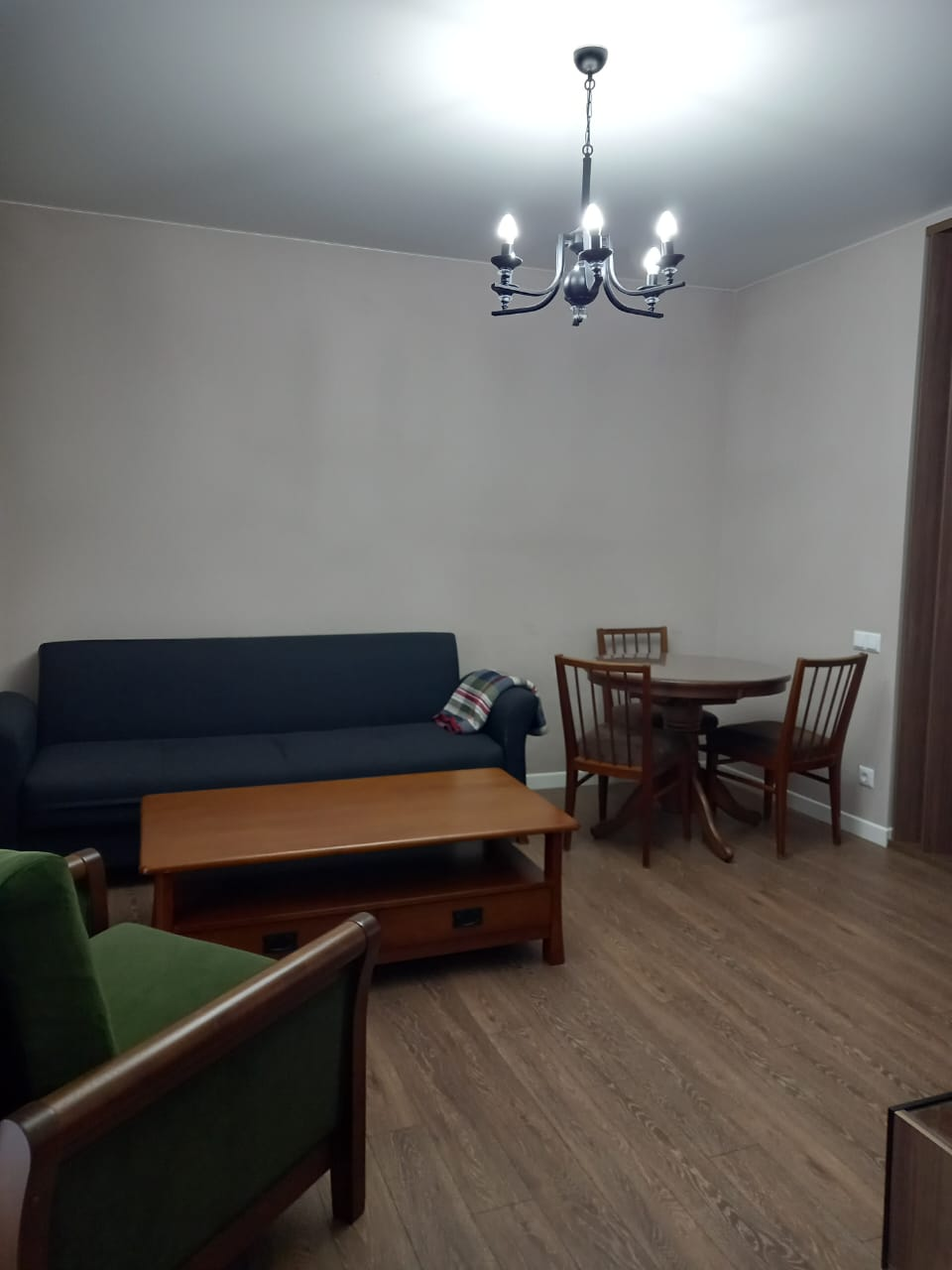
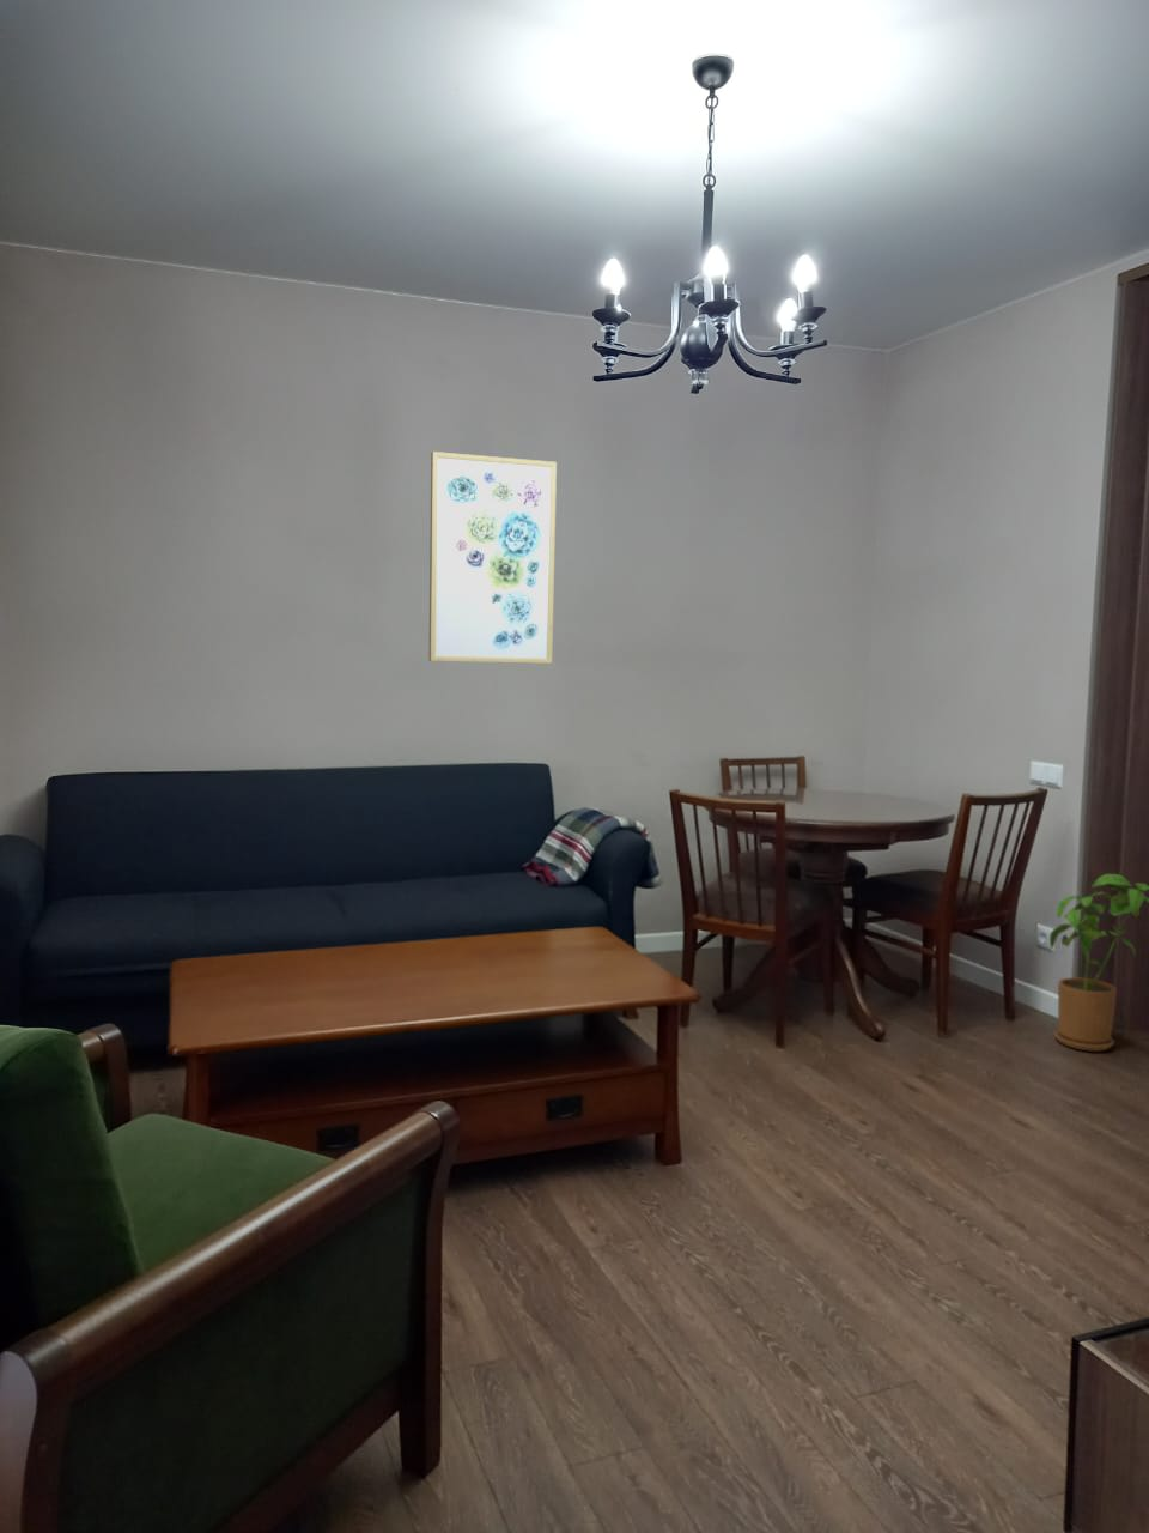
+ house plant (1087, 960)
+ wall art (494, 560)
